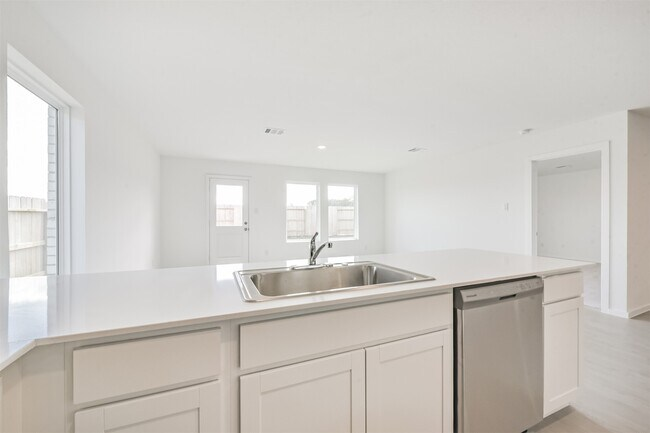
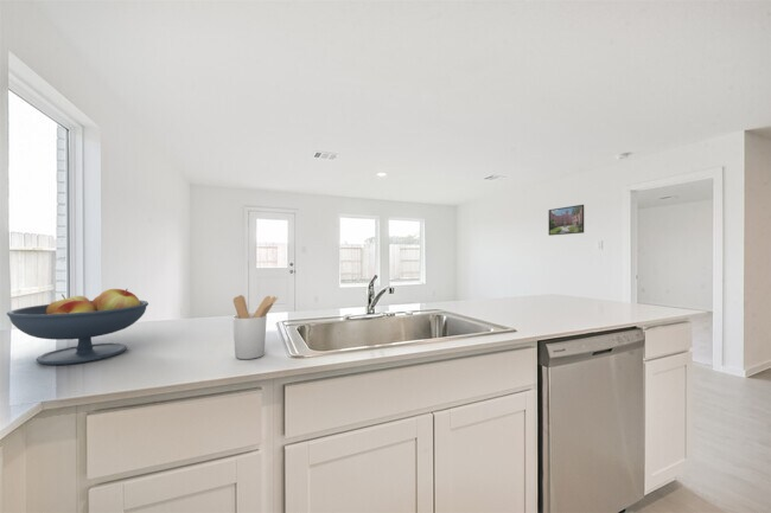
+ fruit bowl (84, 321)
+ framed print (565, 220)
+ utensil holder (256, 323)
